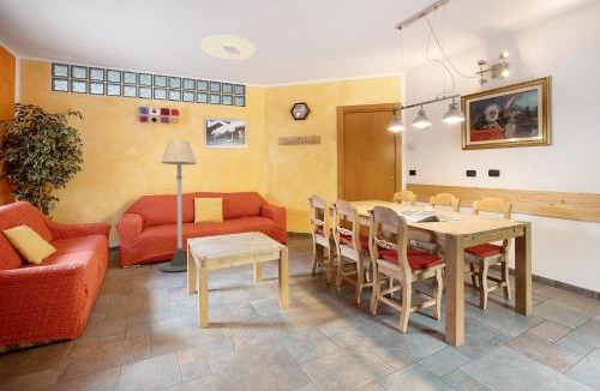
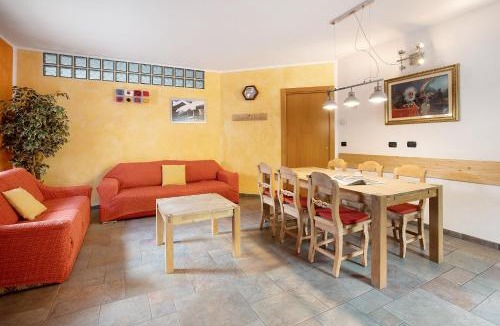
- ceiling light (228, 46)
- floor lamp (179, 204)
